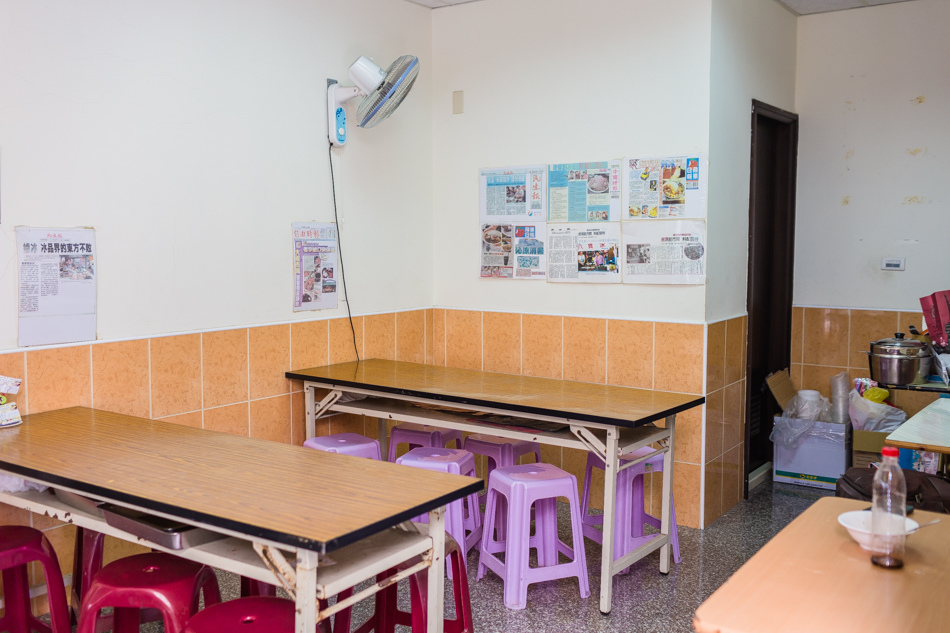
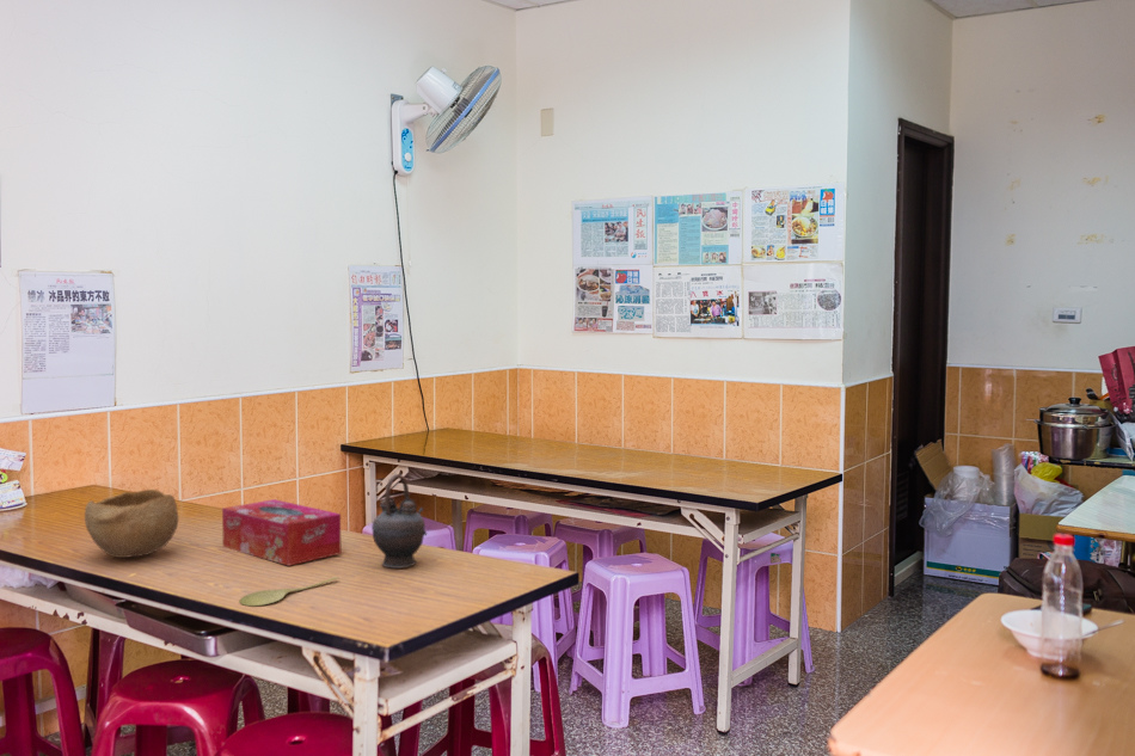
+ tissue box (281, 530)
+ spoon (292, 589)
+ bowl (131, 525)
+ teapot (403, 518)
